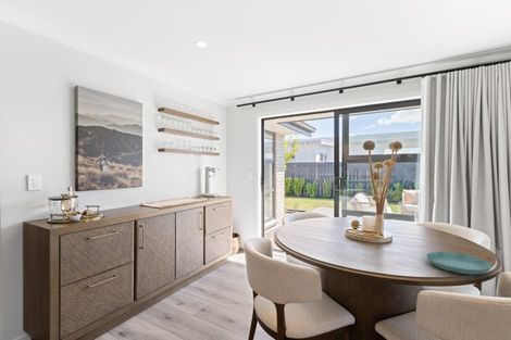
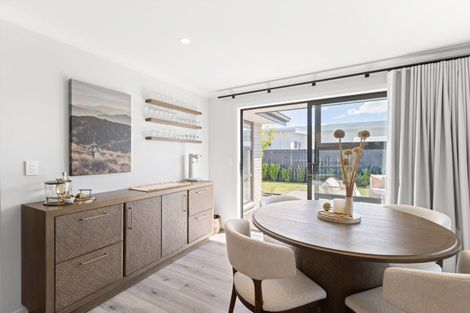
- saucer (457, 263)
